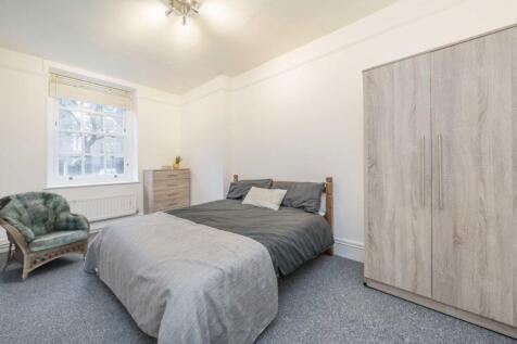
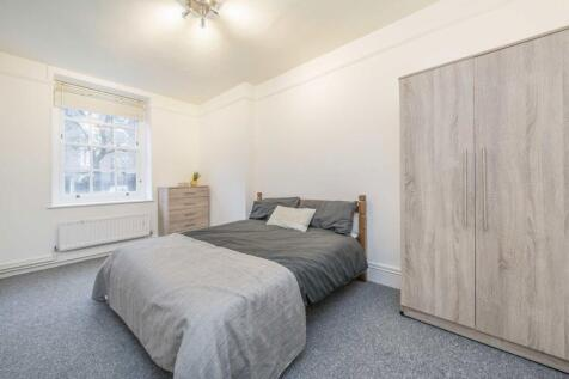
- armchair (43, 228)
